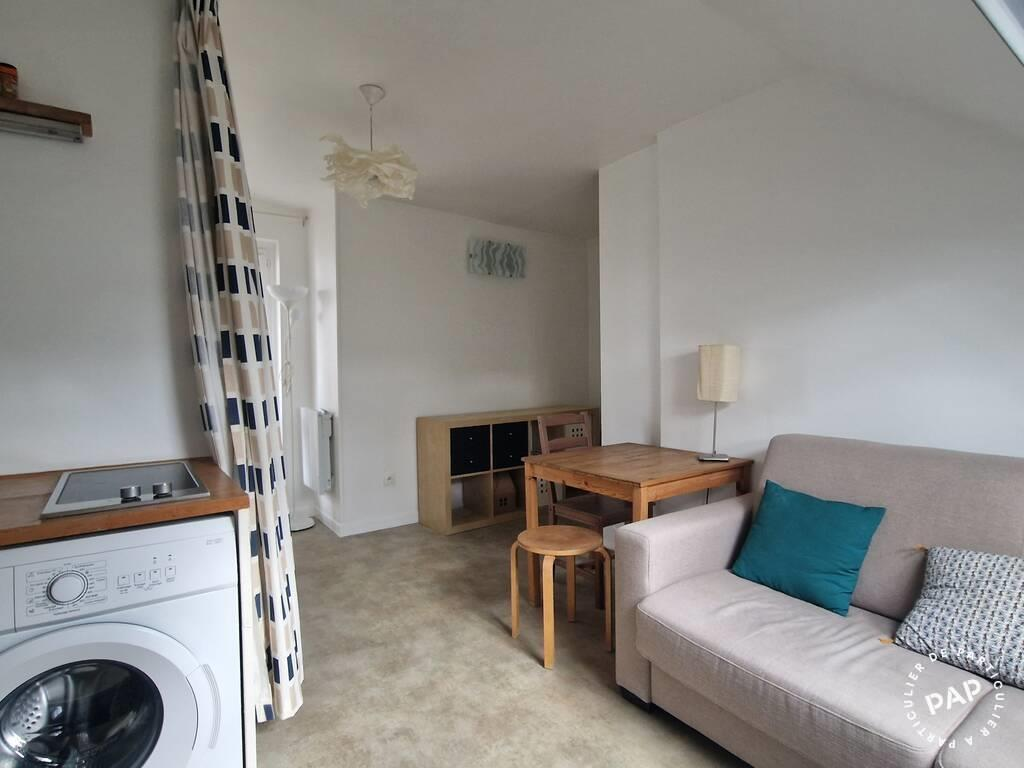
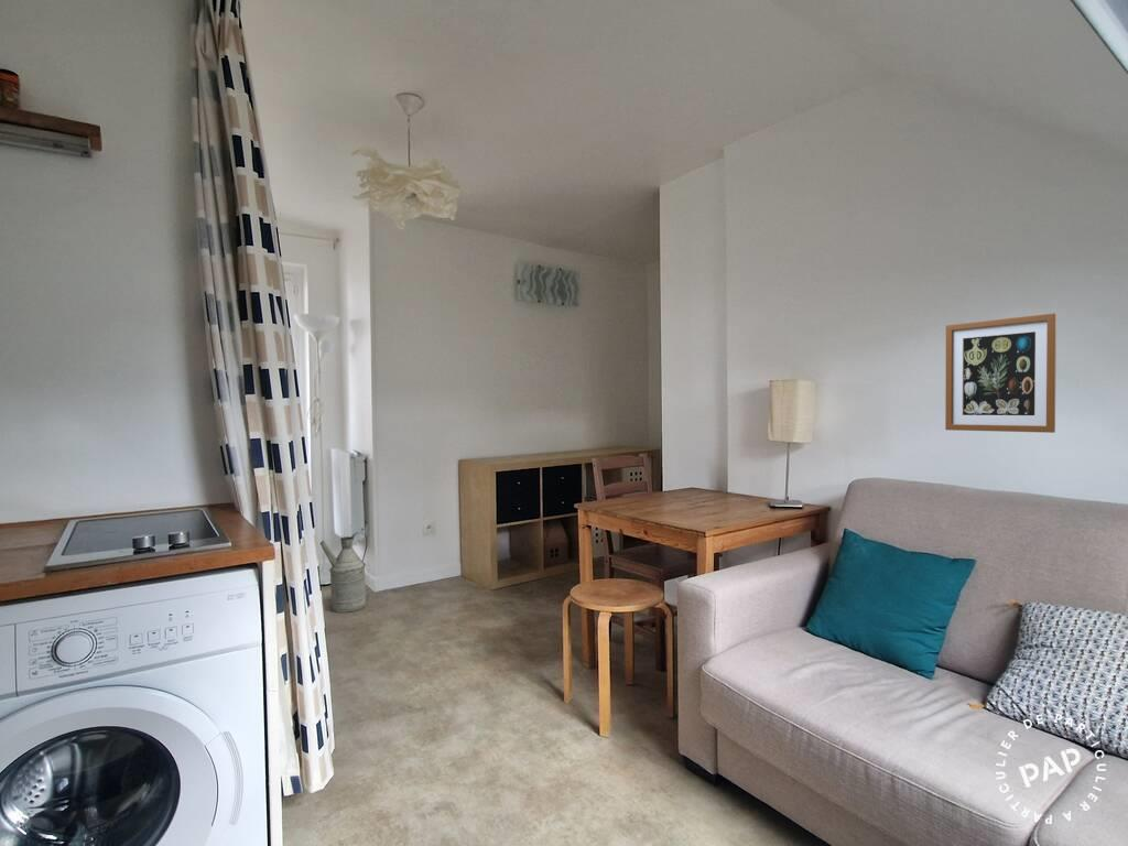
+ watering can (345, 571)
+ wall art (997, 375)
